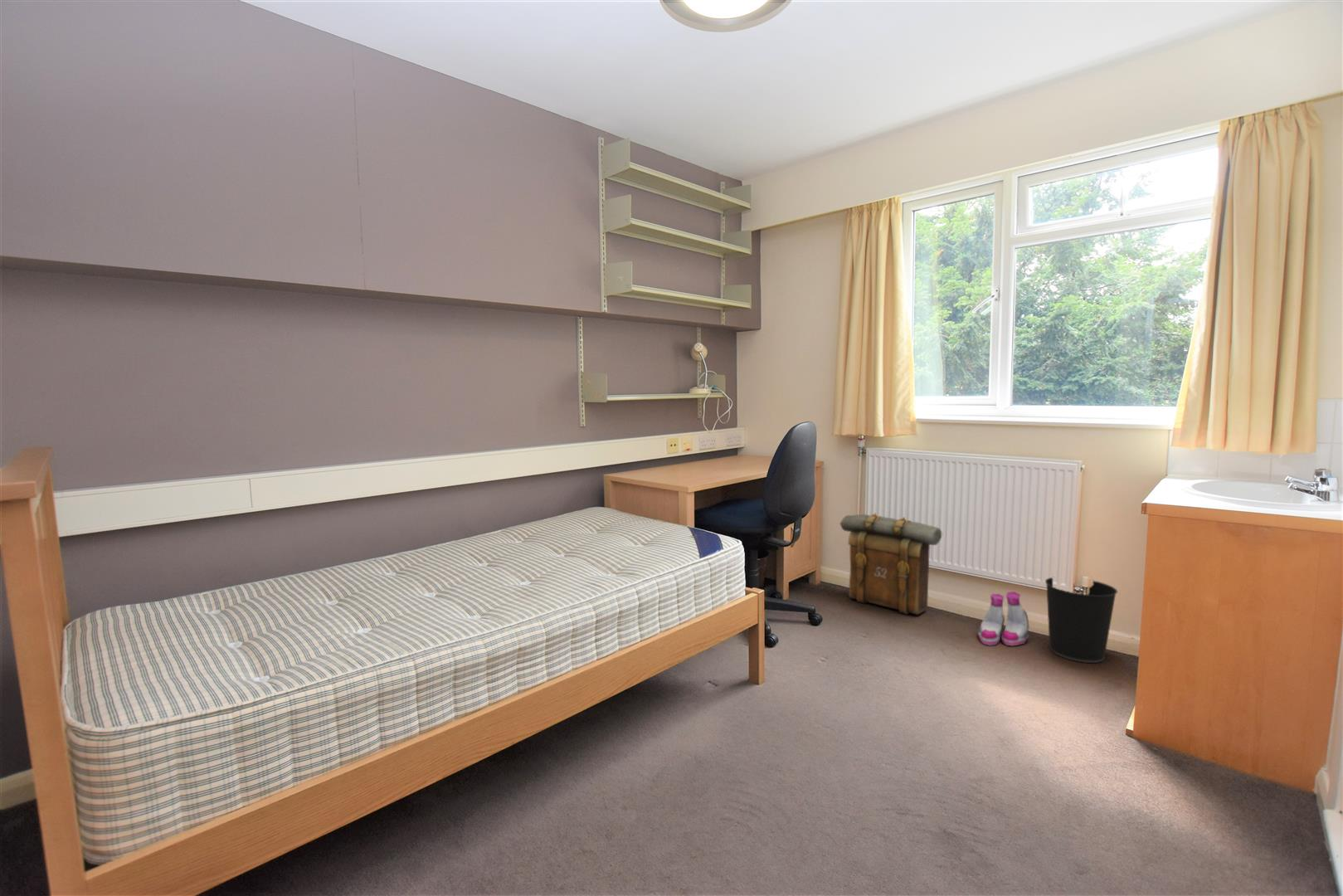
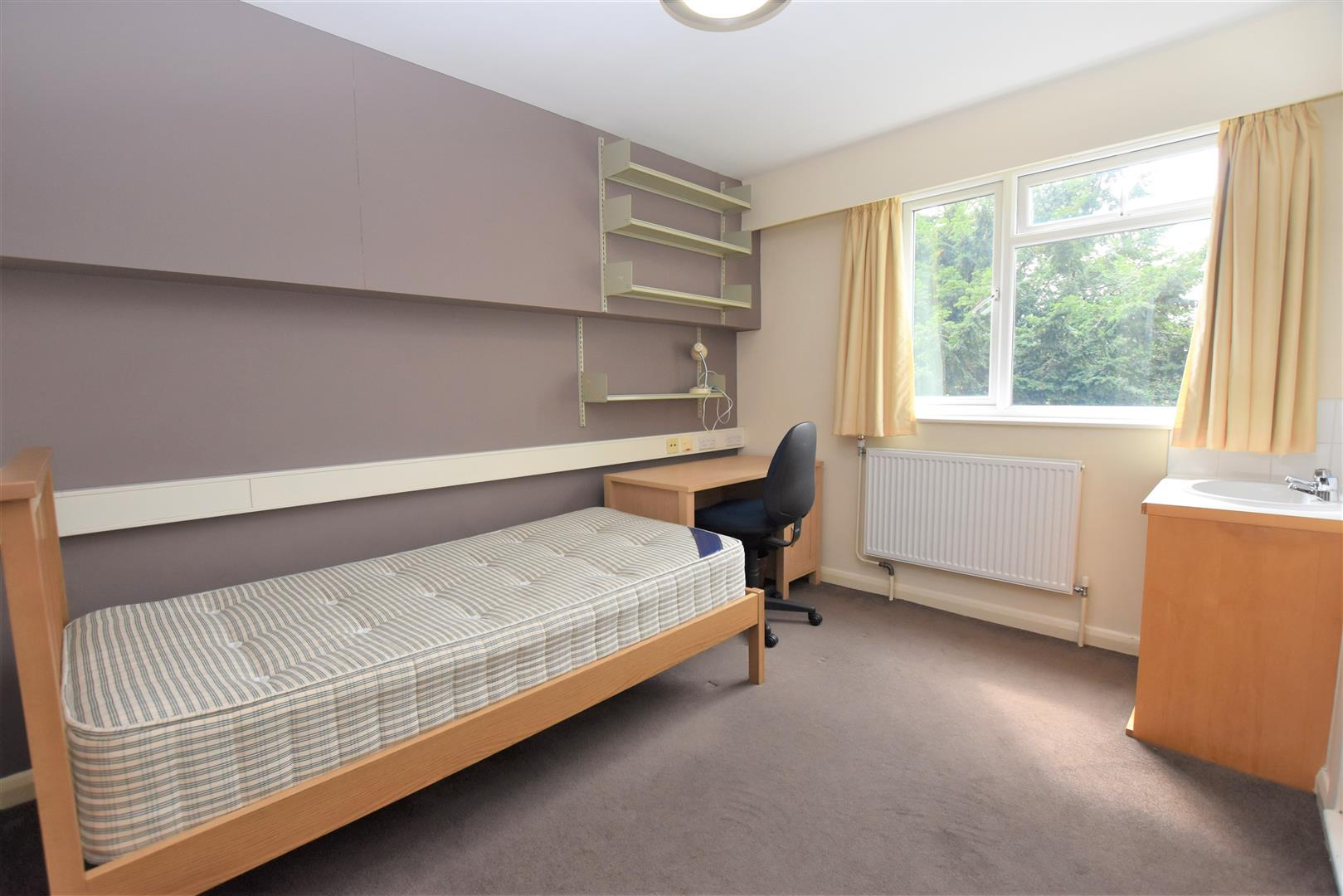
- backpack (888, 560)
- wastebasket (1078, 619)
- boots (1003, 616)
